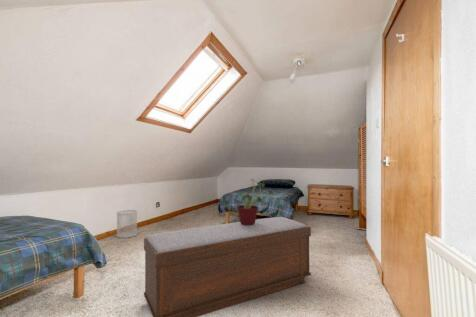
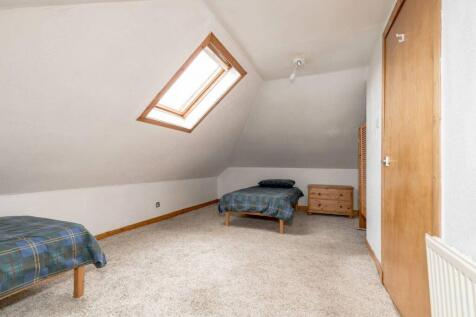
- wastebasket (127, 223)
- potted plant (255, 199)
- bench (233, 258)
